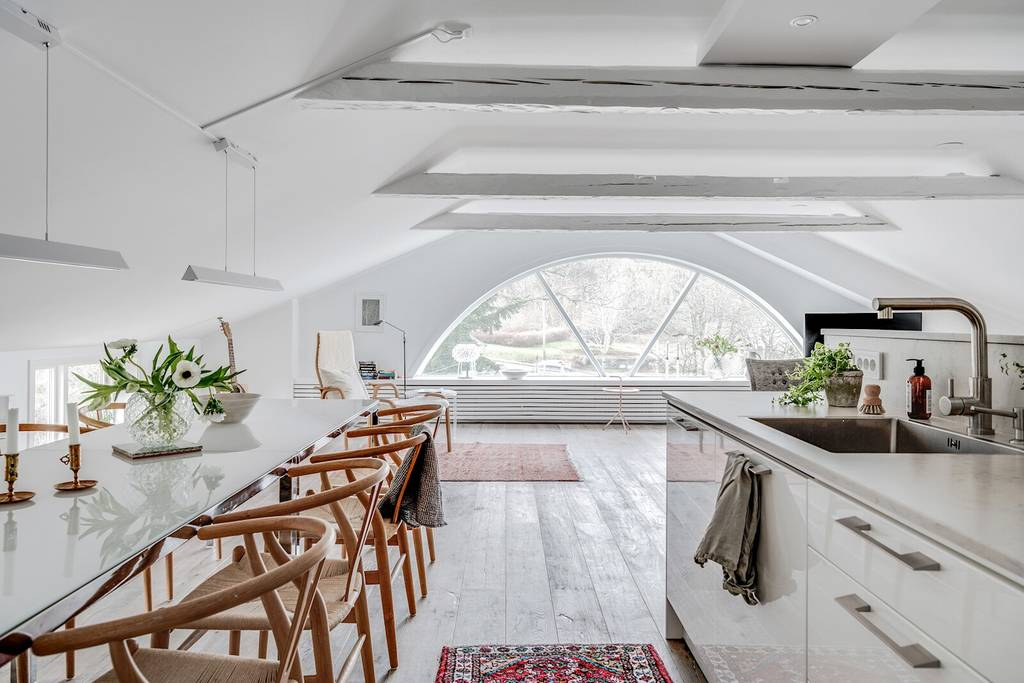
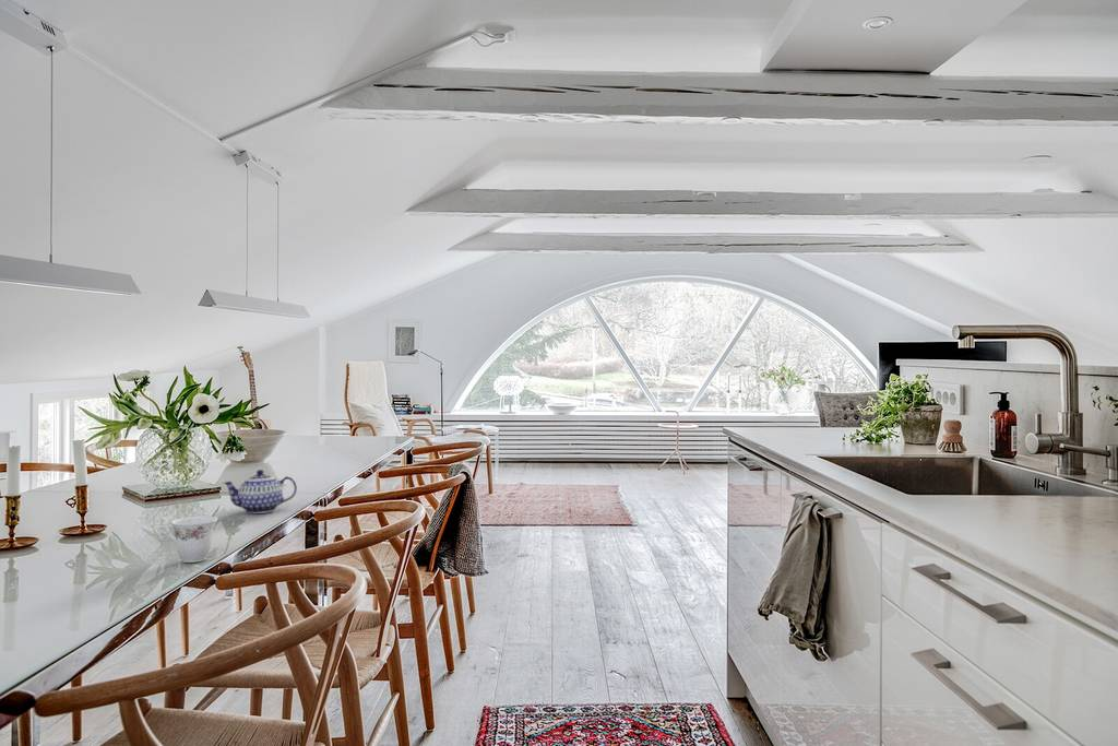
+ teacup (190, 540)
+ teapot (260, 490)
